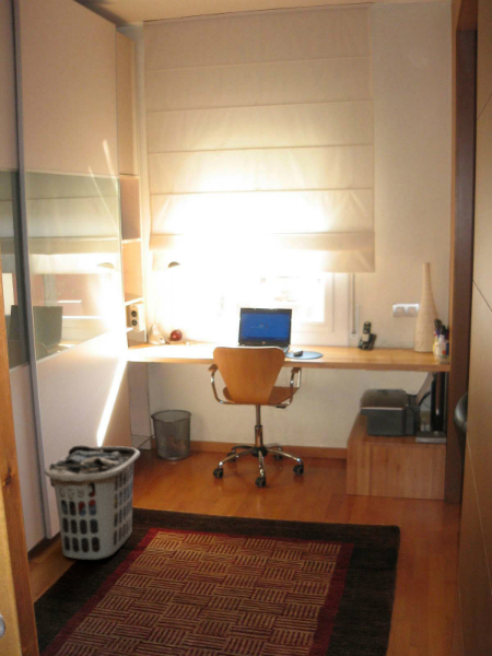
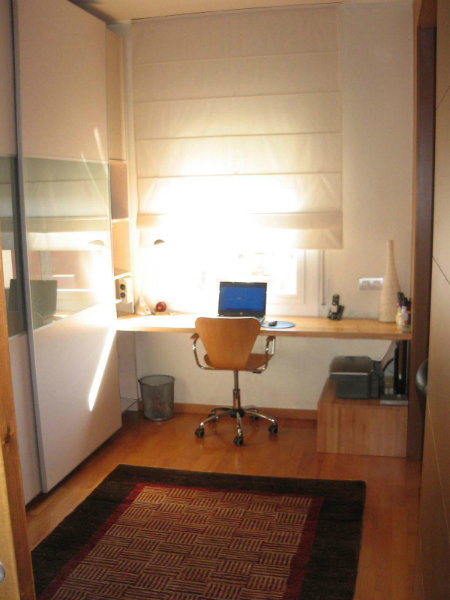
- clothes hamper (95, 493)
